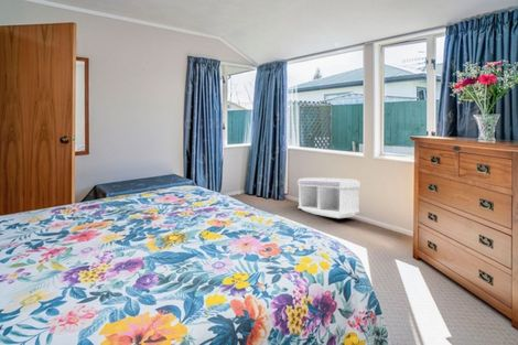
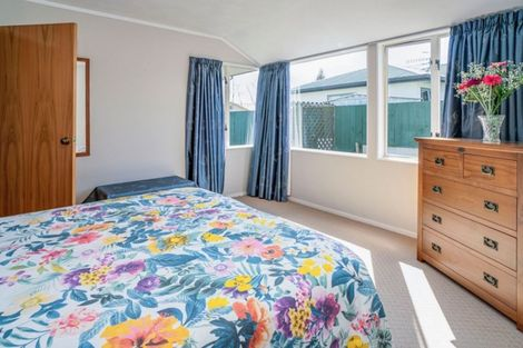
- bench (326, 196)
